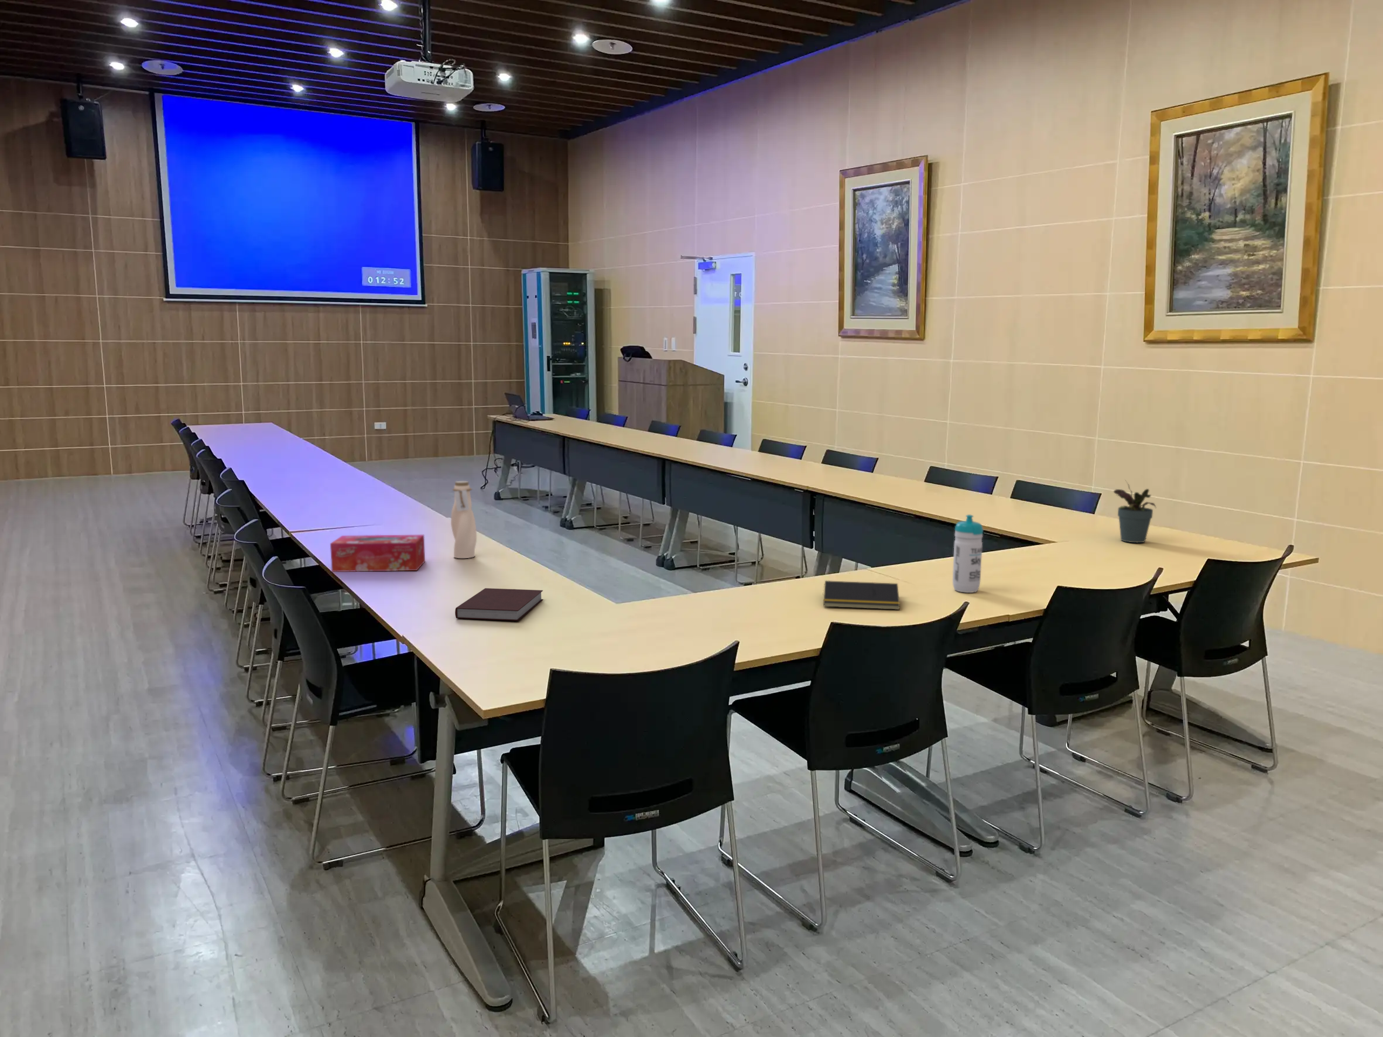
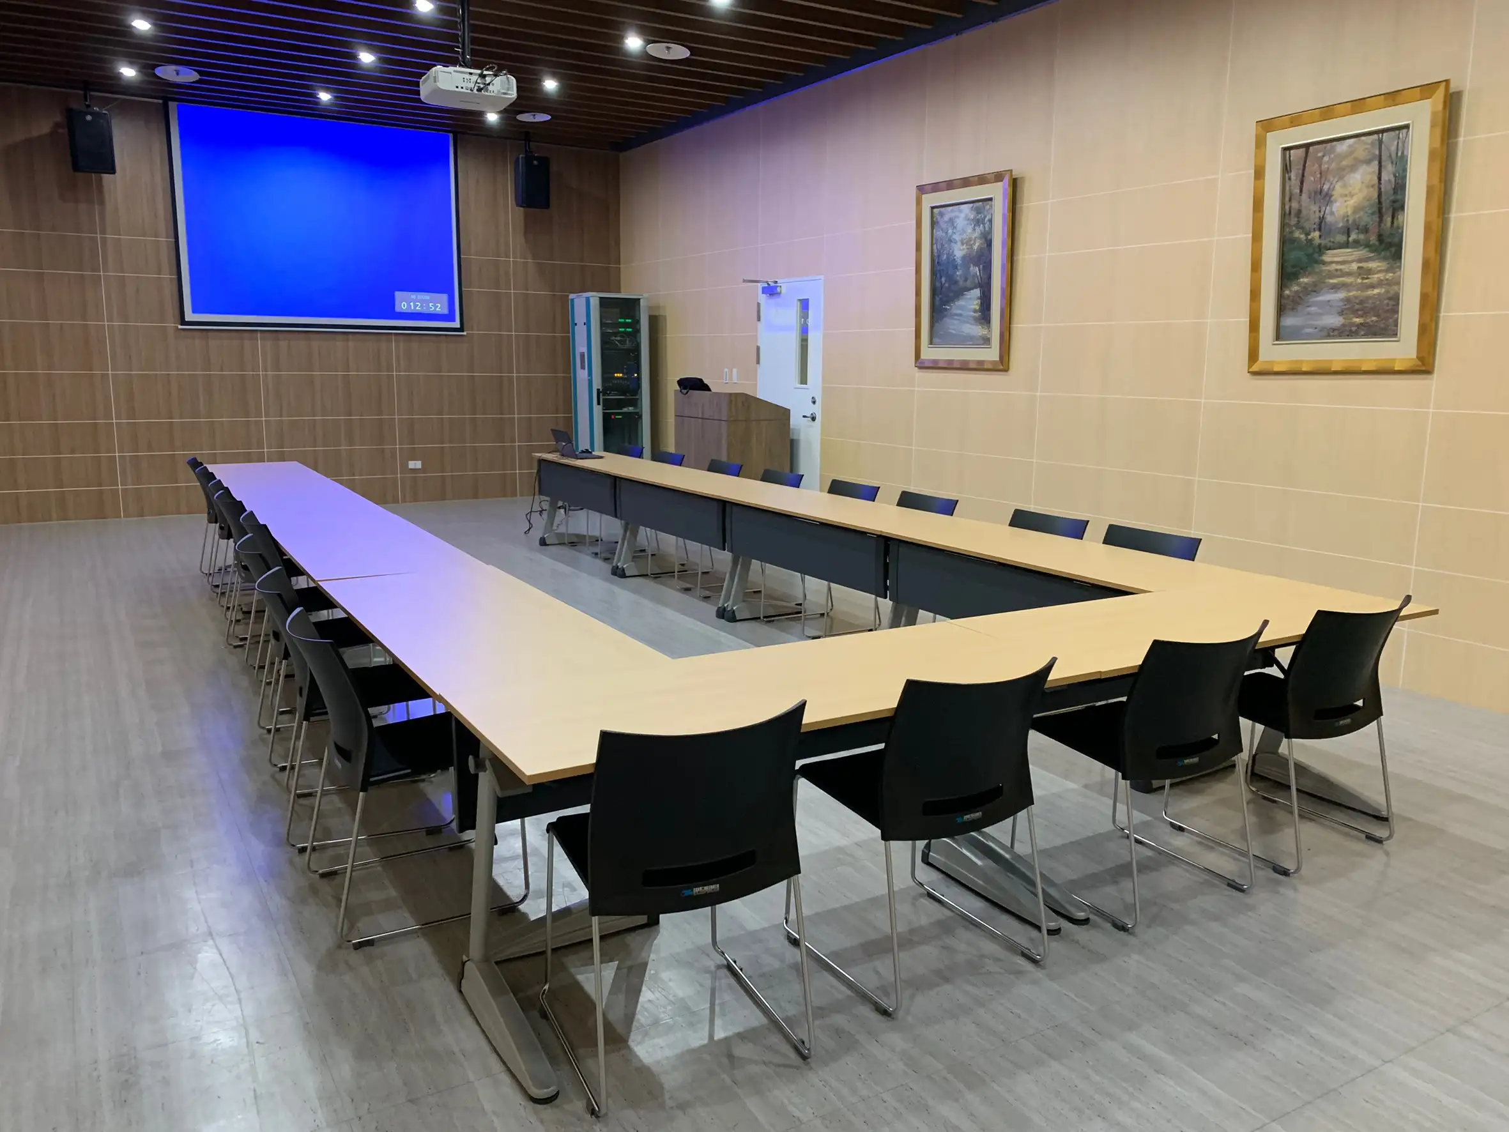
- potted plant (1130, 509)
- water bottle (464, 520)
- notebook (500, 603)
- water bottle (968, 552)
- notepad (861, 595)
- tissue box (379, 552)
